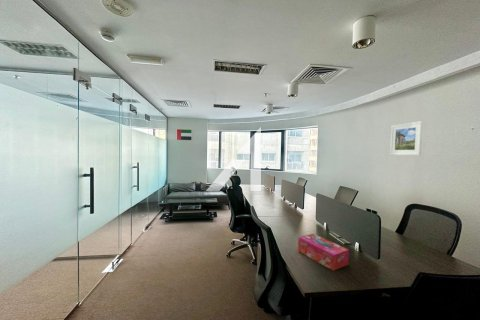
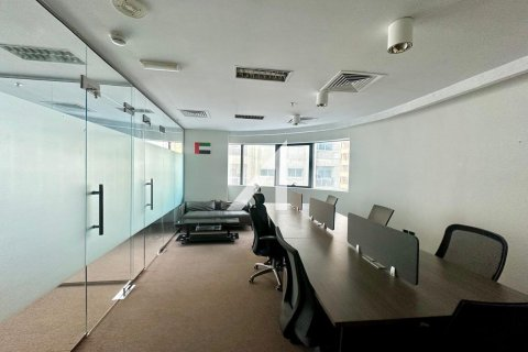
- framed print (405, 139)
- tissue box (321, 250)
